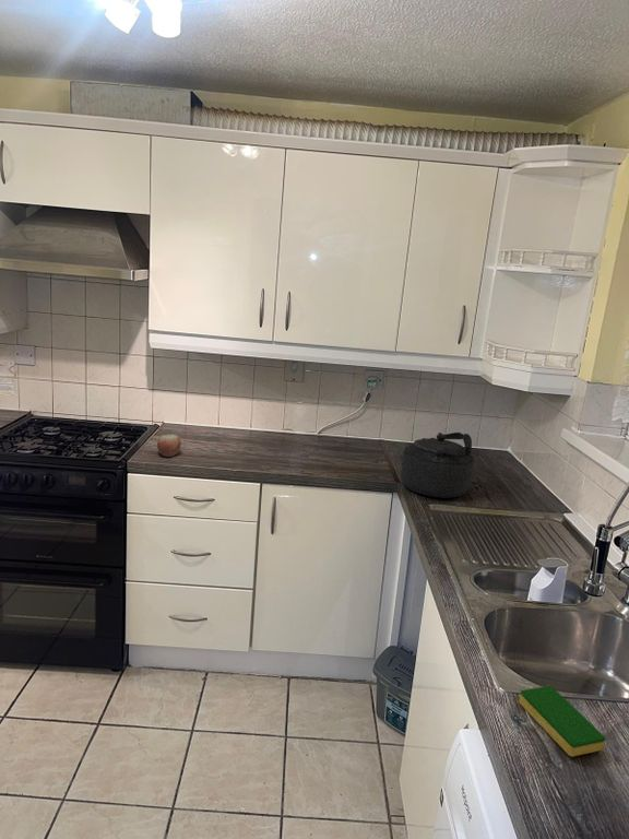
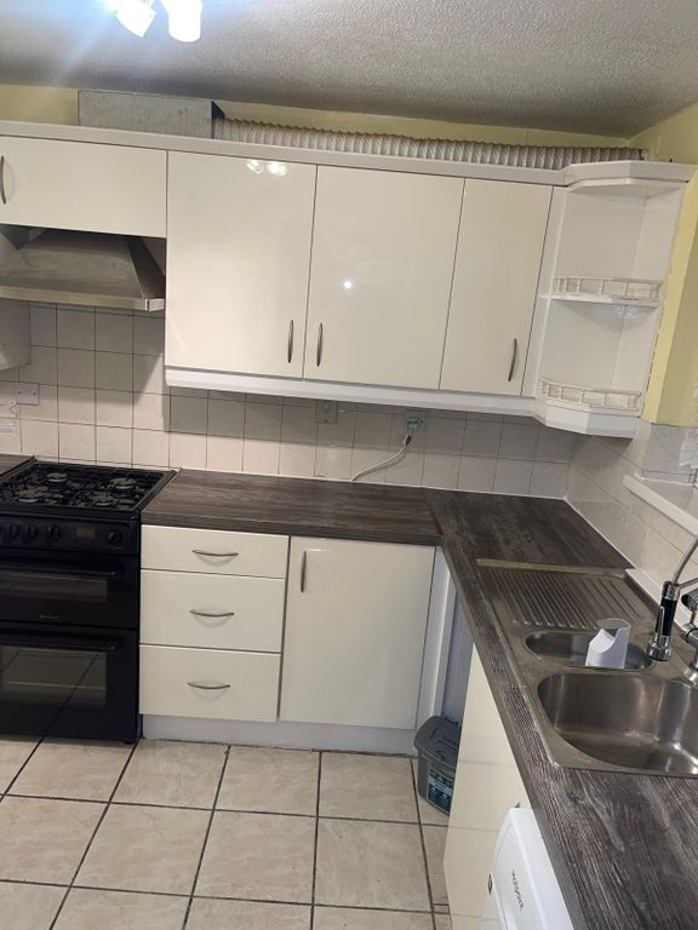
- apple (168, 445)
- kettle (438, 461)
- dish sponge (559, 719)
